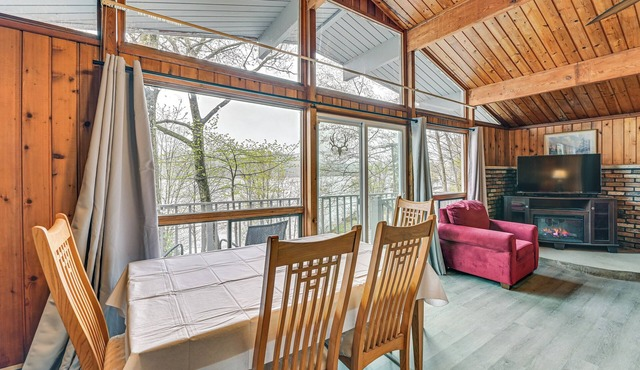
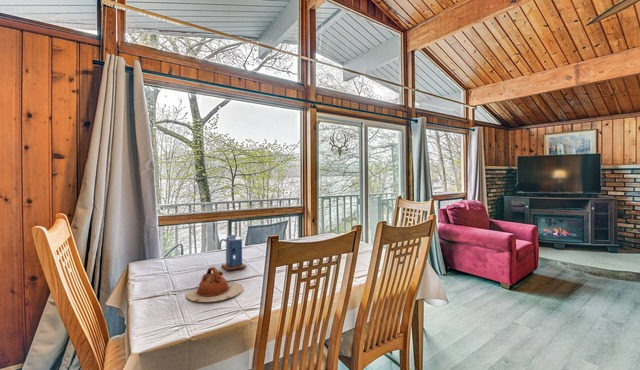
+ teapot (215, 279)
+ candle (234, 249)
